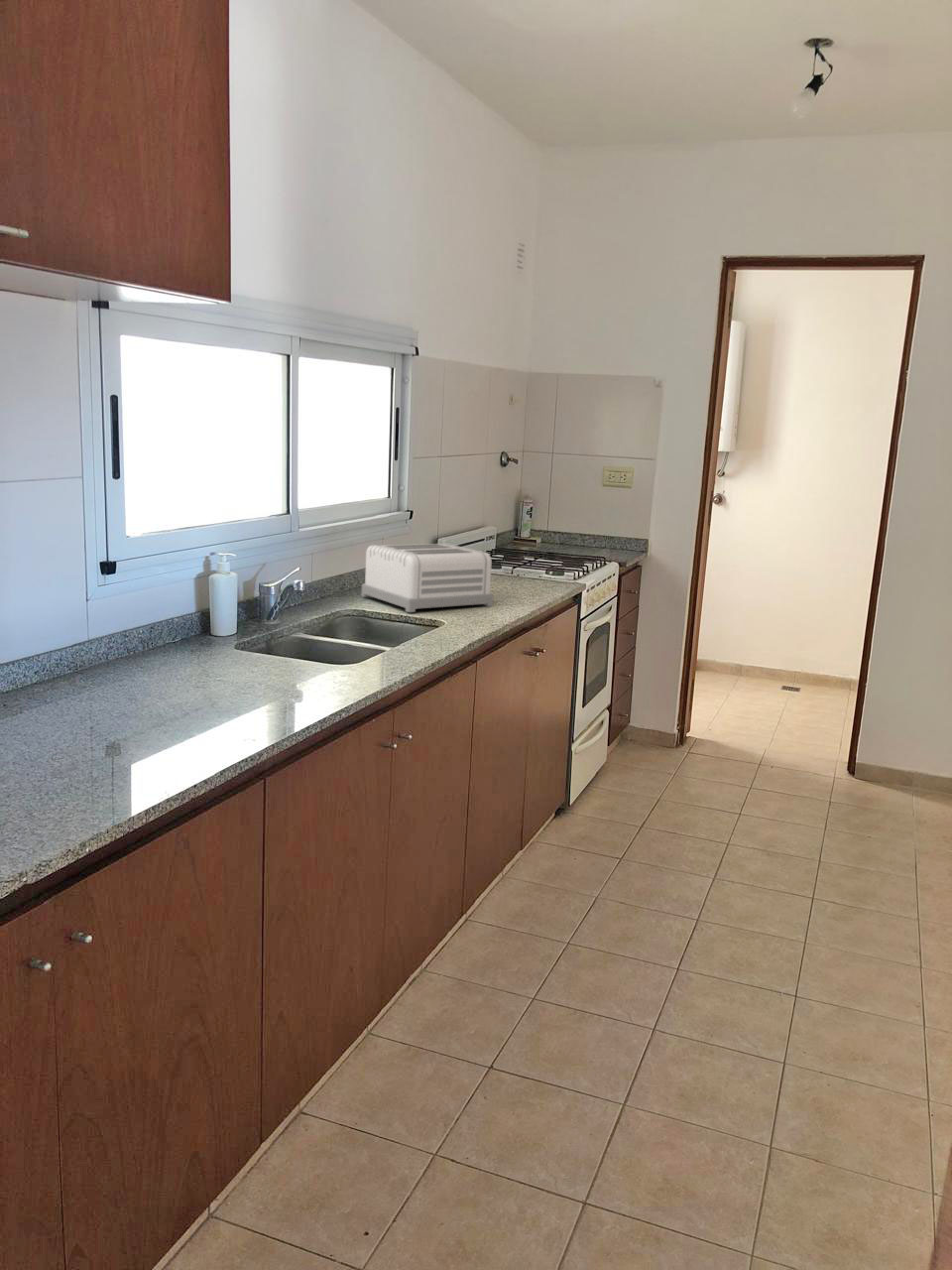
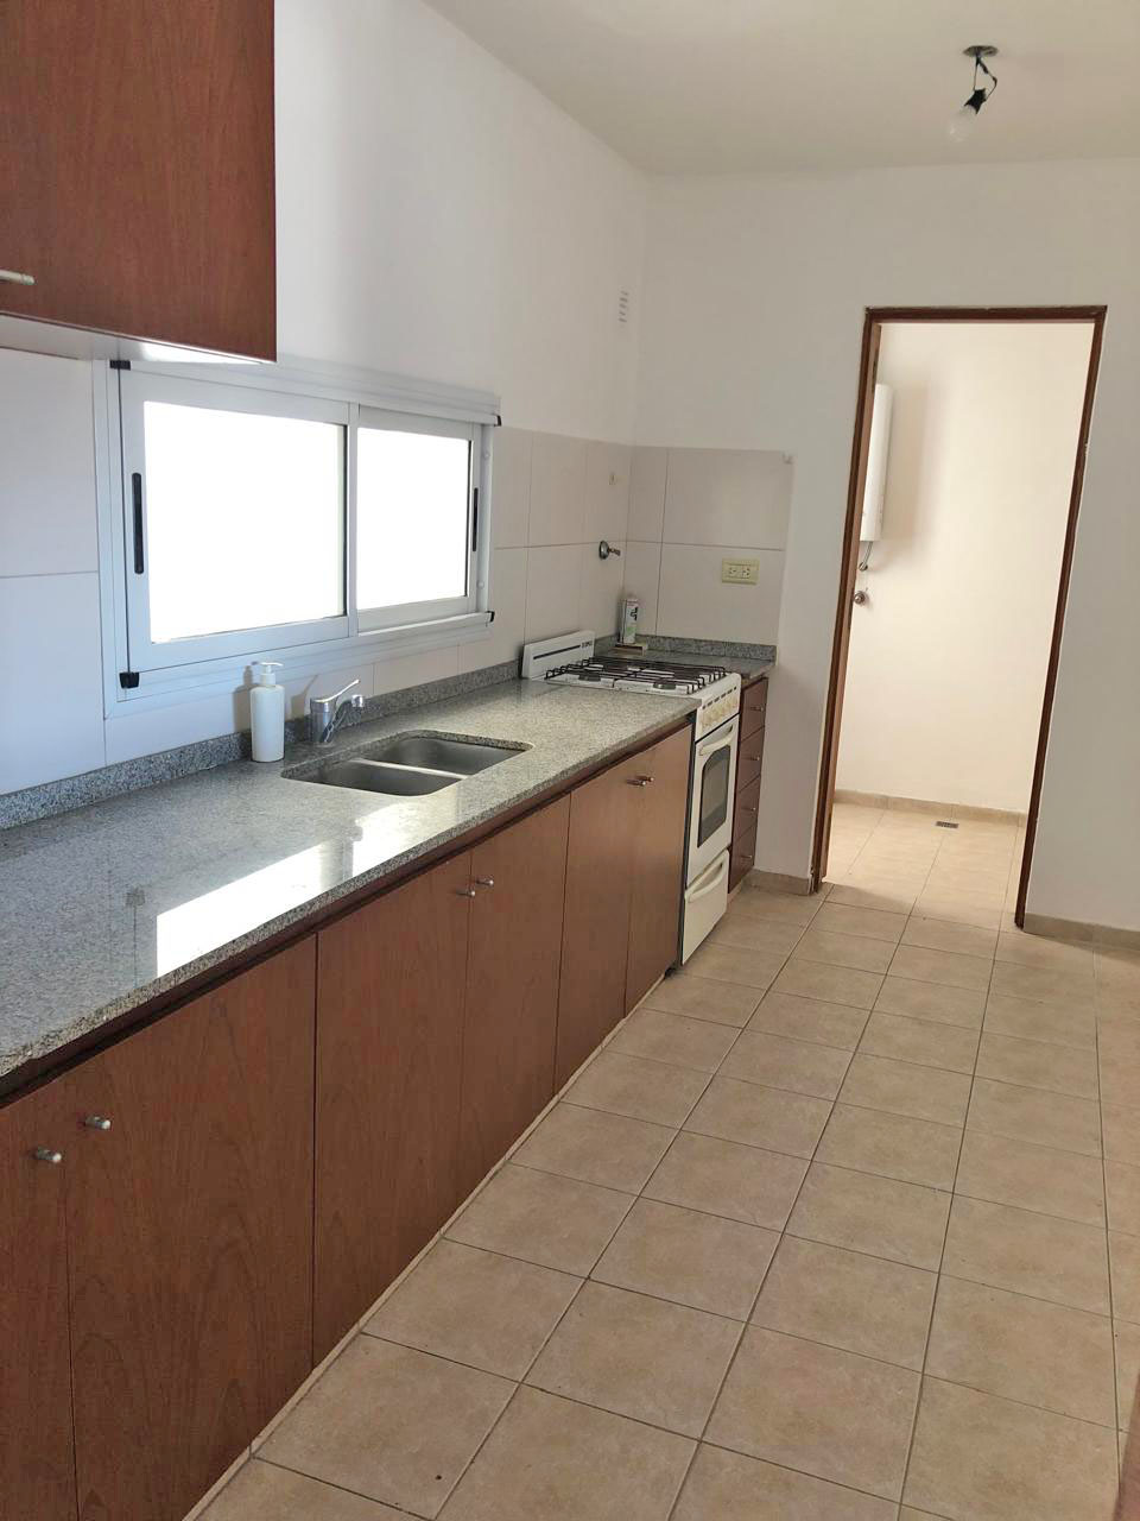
- toaster (432, 574)
